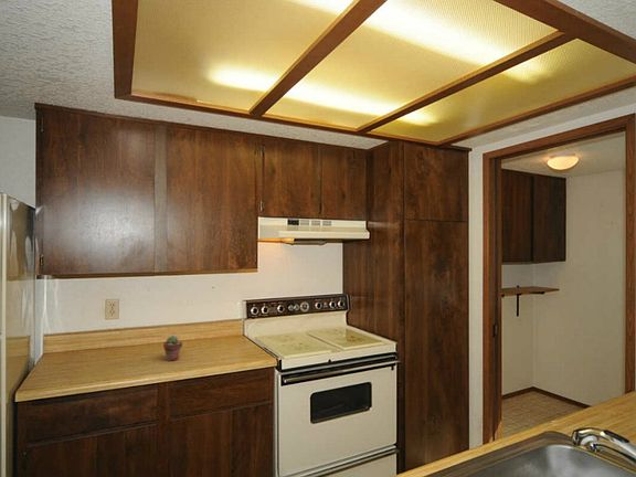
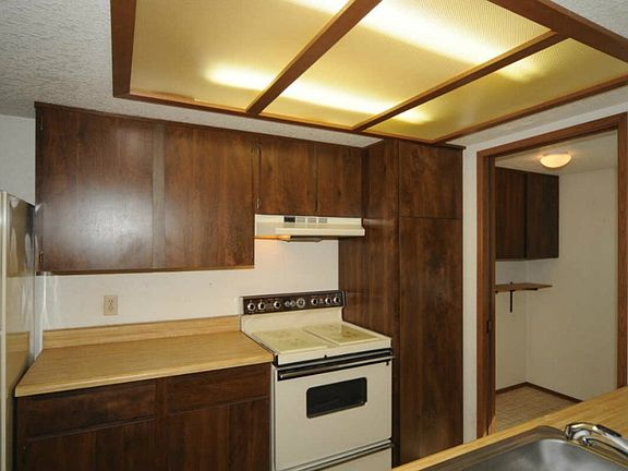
- potted succulent (172, 347)
